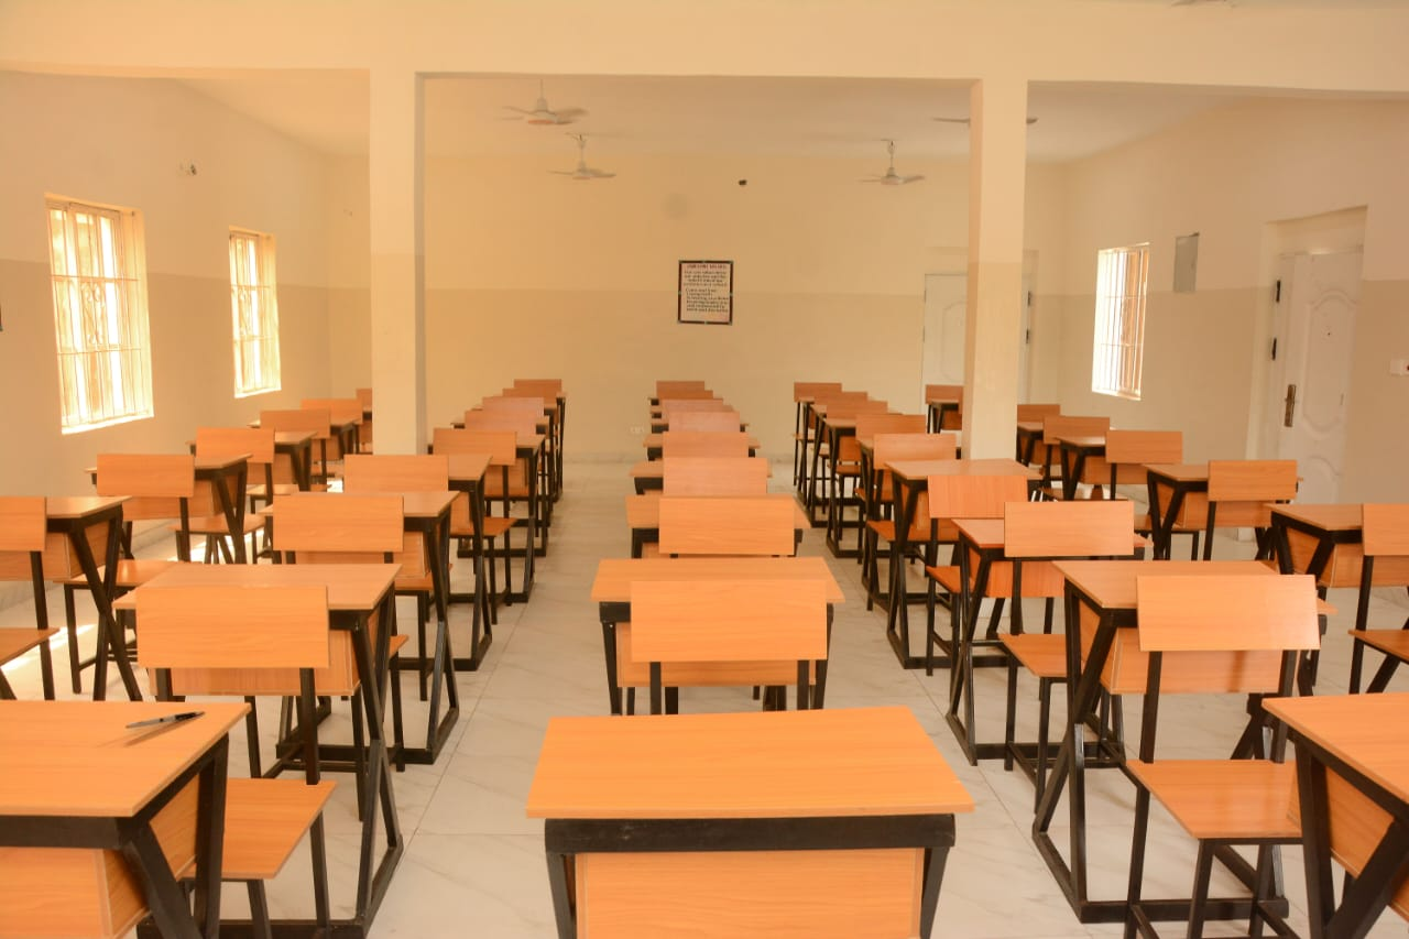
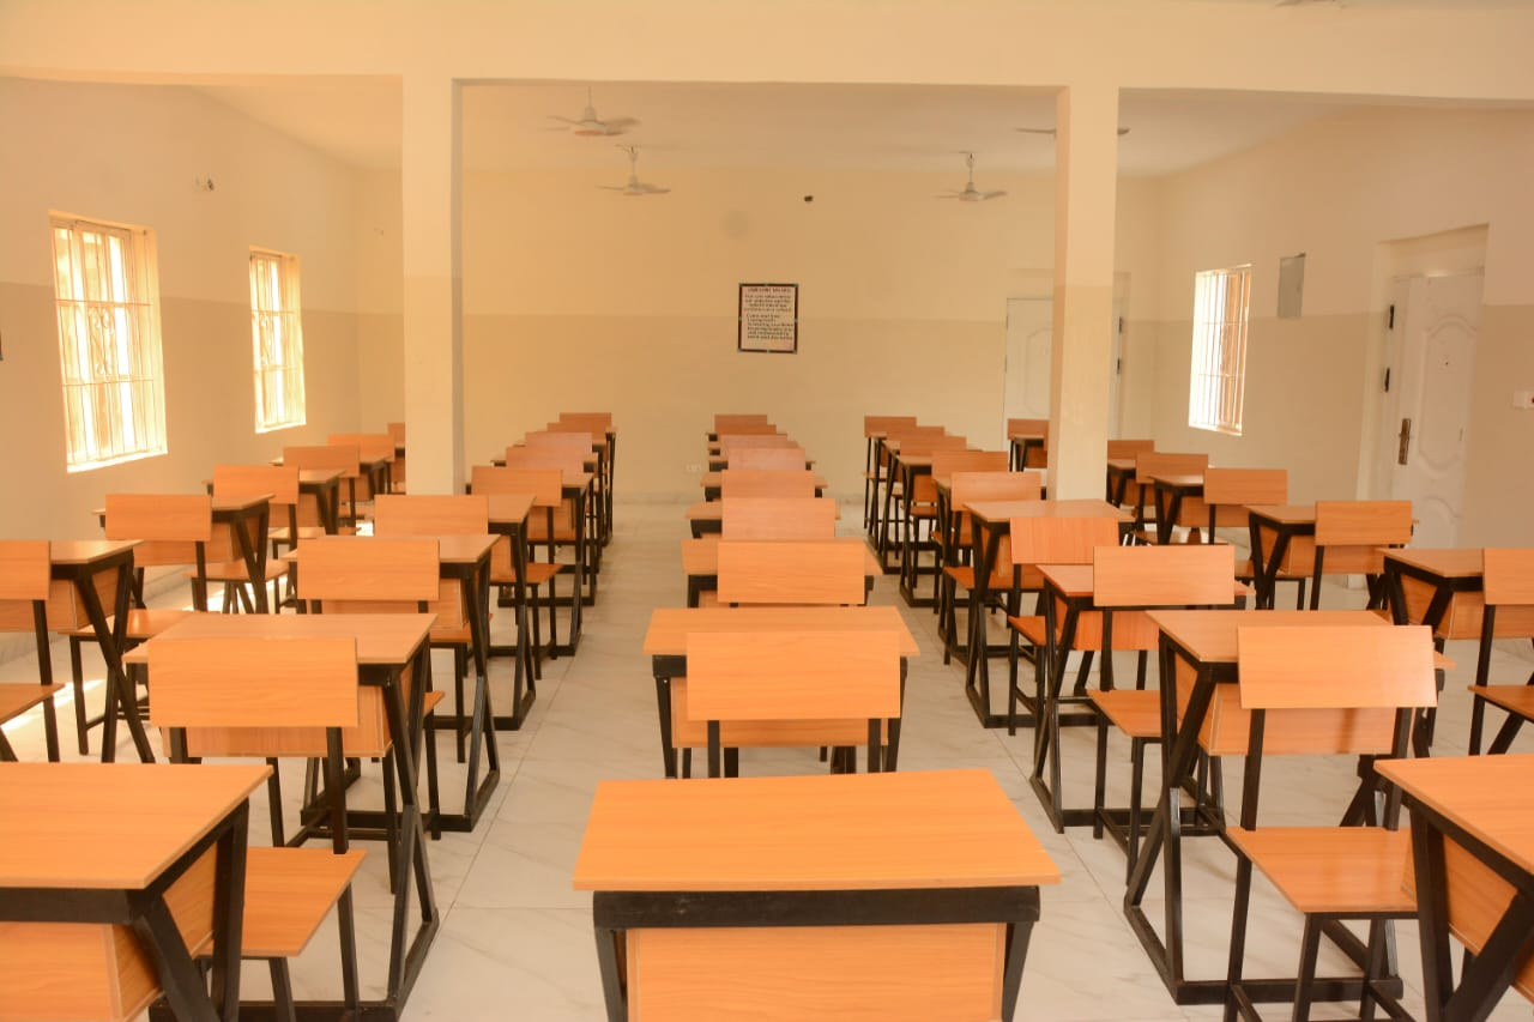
- pen (166, 719)
